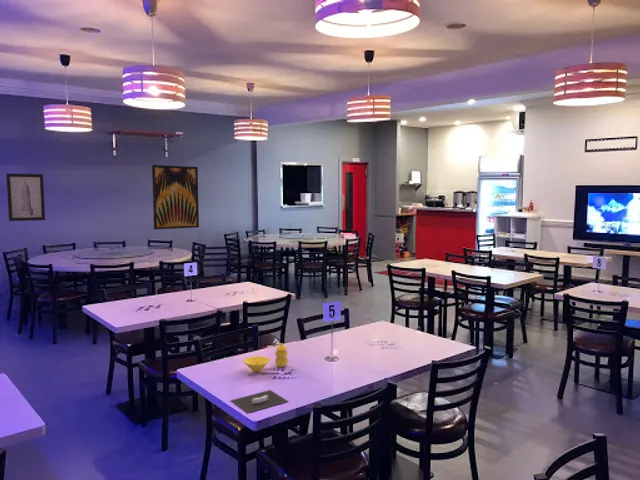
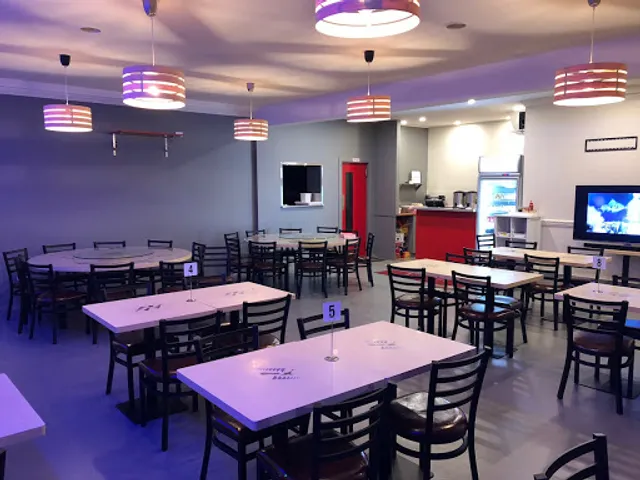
- condiment set (266, 358)
- architectural model (259, 398)
- wall art (26, 197)
- wall art (176, 197)
